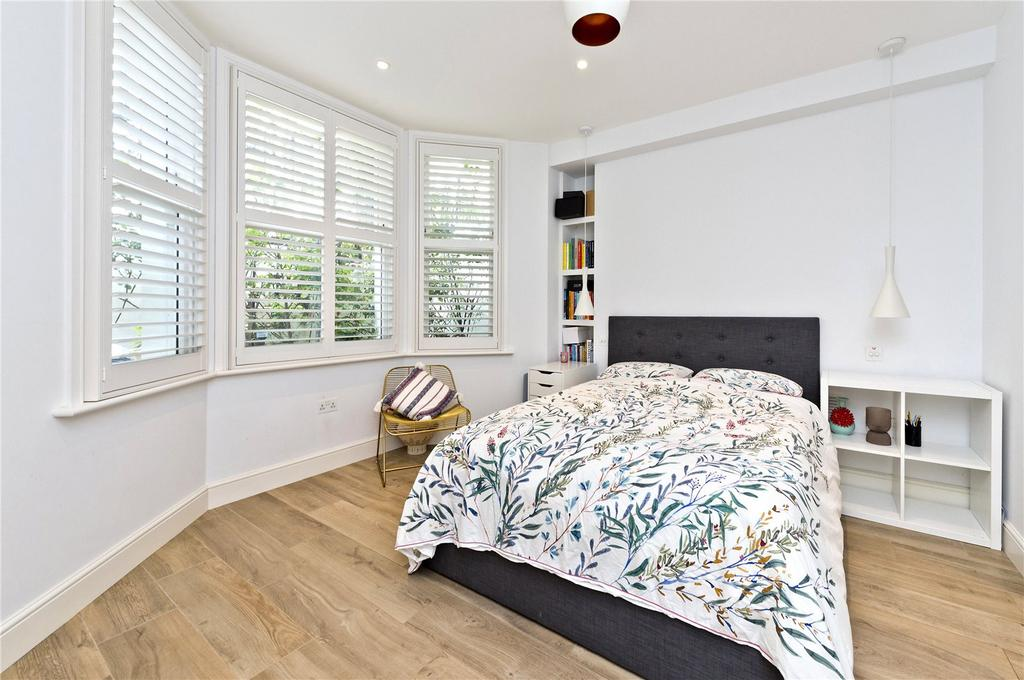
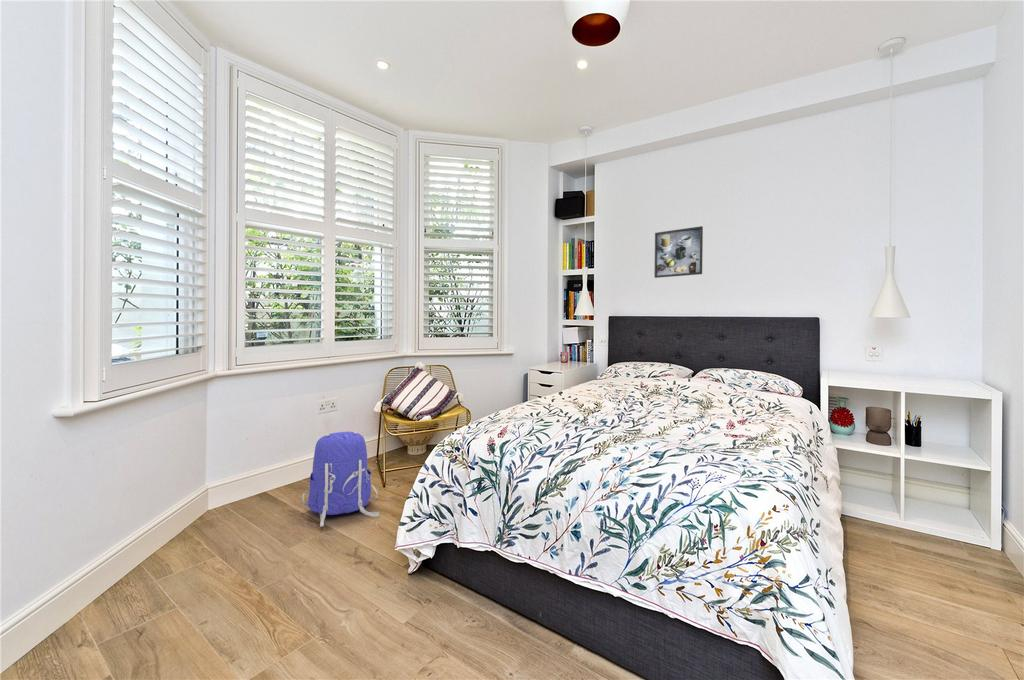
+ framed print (677, 252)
+ backpack (343, 472)
